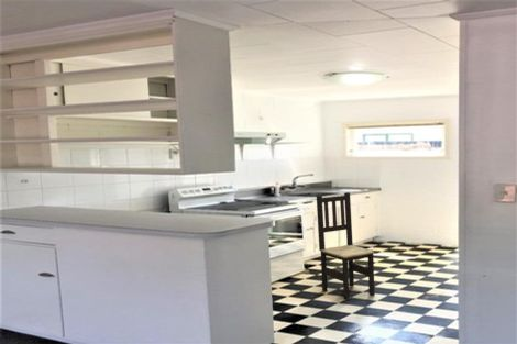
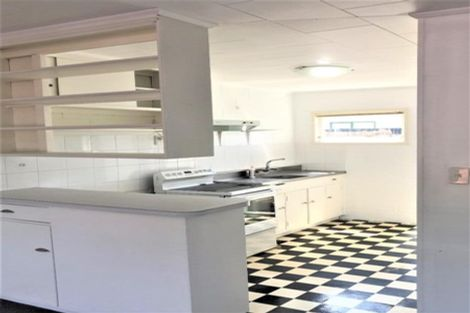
- dining chair (345, 245)
